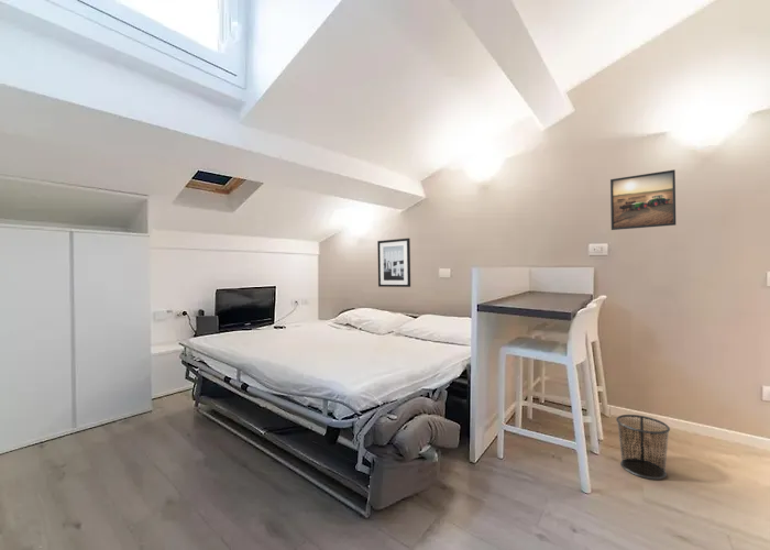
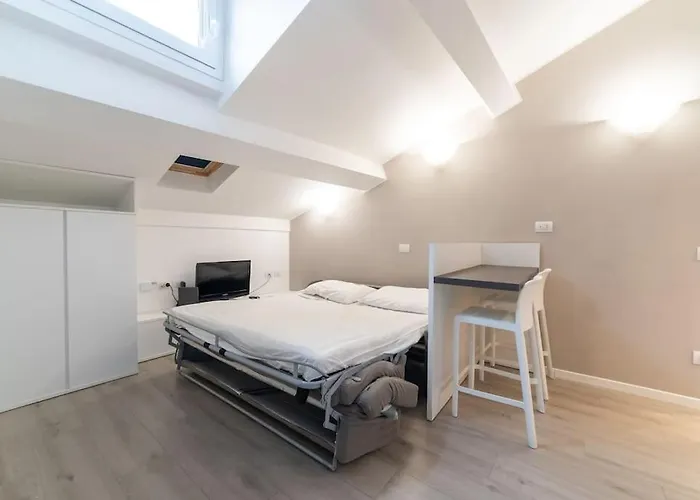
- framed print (641, 201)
- waste bin (642, 446)
- wall art (393, 263)
